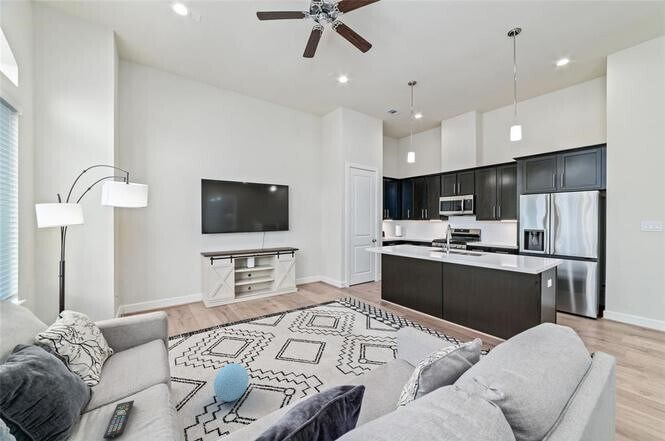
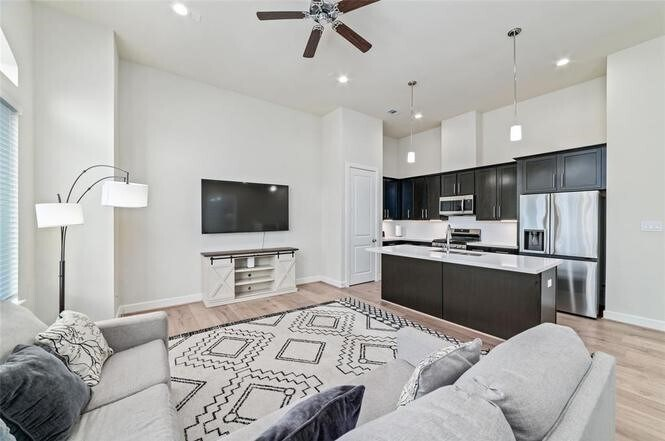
- remote control (120, 417)
- ball (231, 381)
